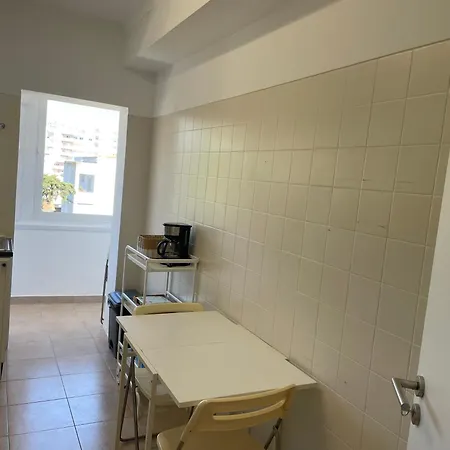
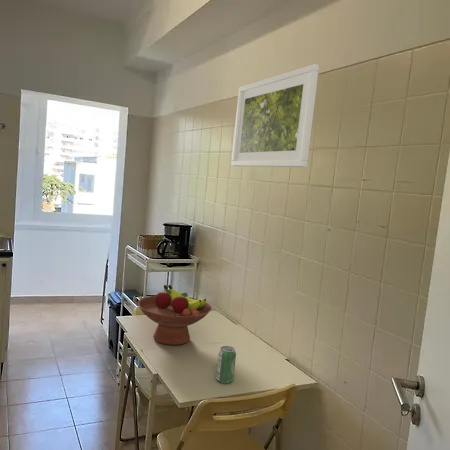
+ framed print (268, 122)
+ beverage can (226, 364)
+ fruit bowl (173, 315)
